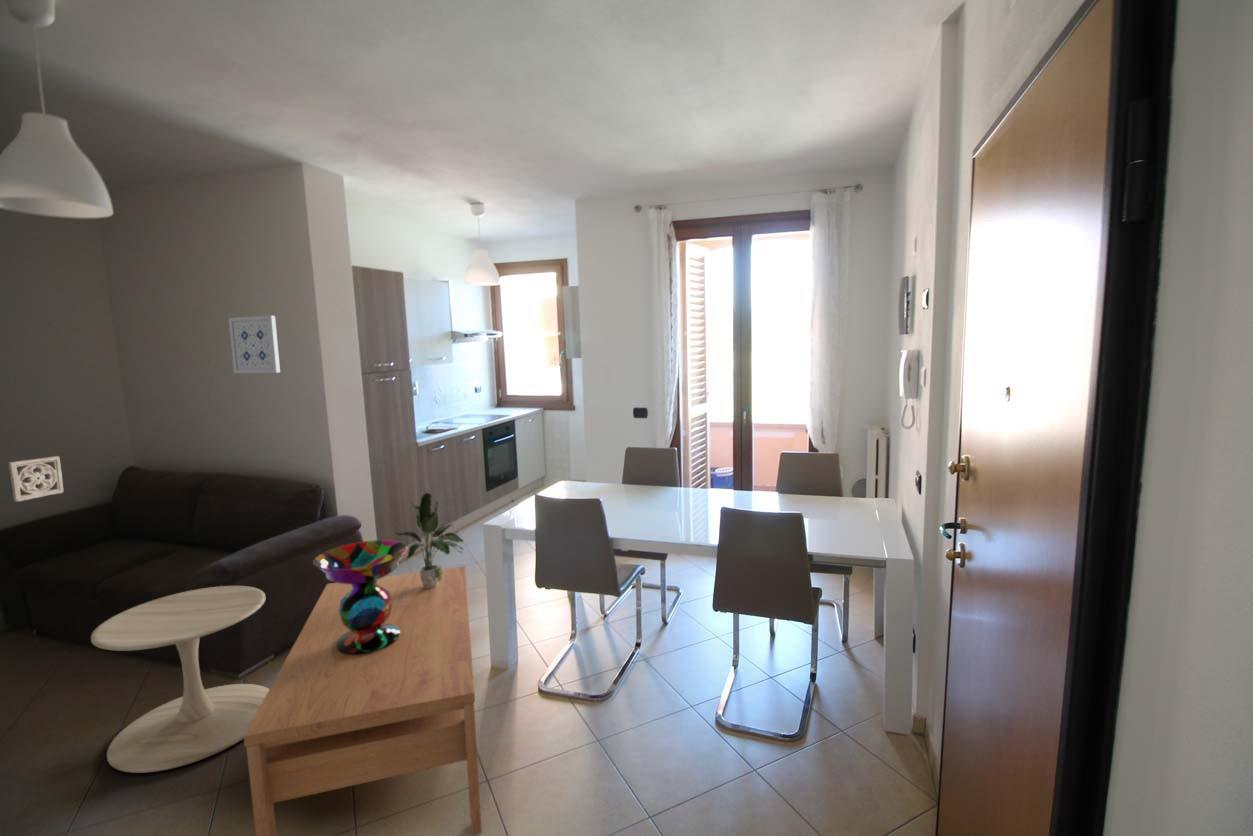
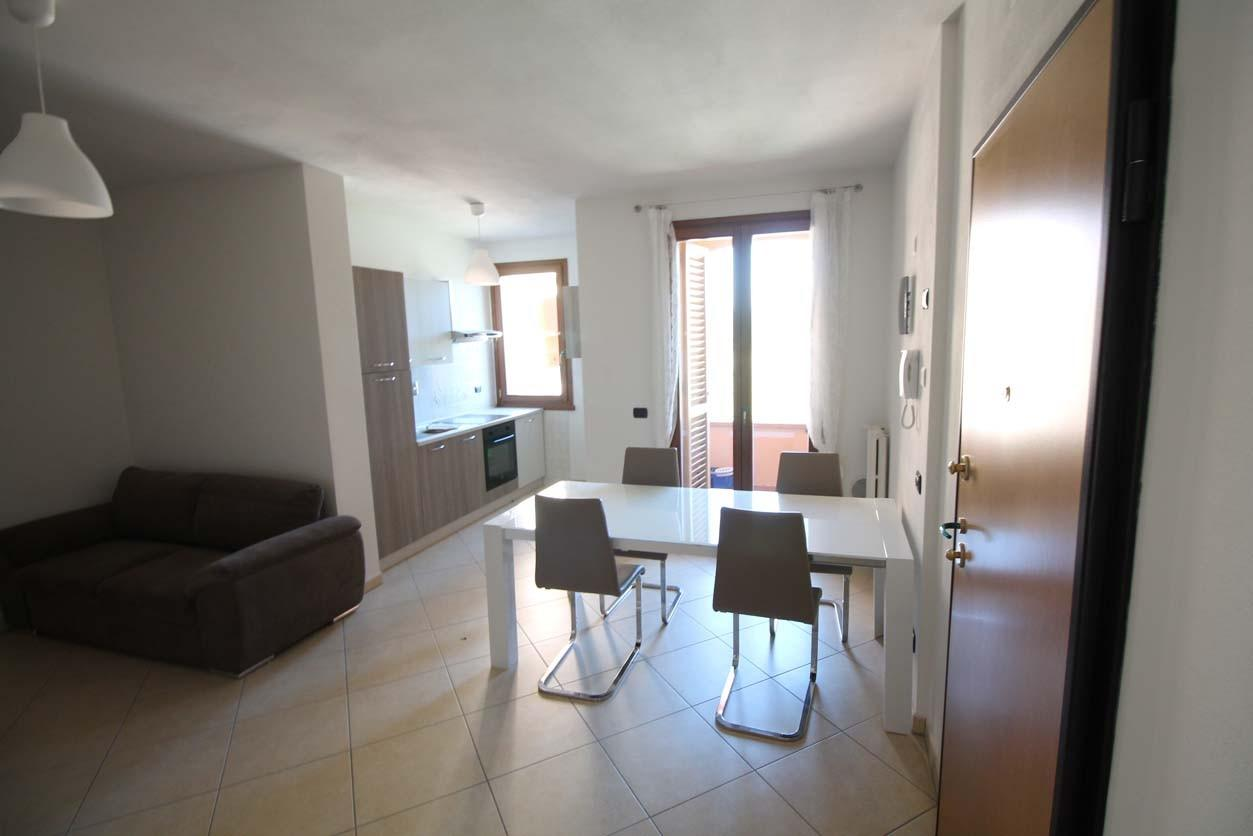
- decorative bowl (365, 596)
- coffee table (390, 685)
- wall art (254, 345)
- wall ornament (36, 478)
- potted plant (431, 541)
- side table (190, 669)
